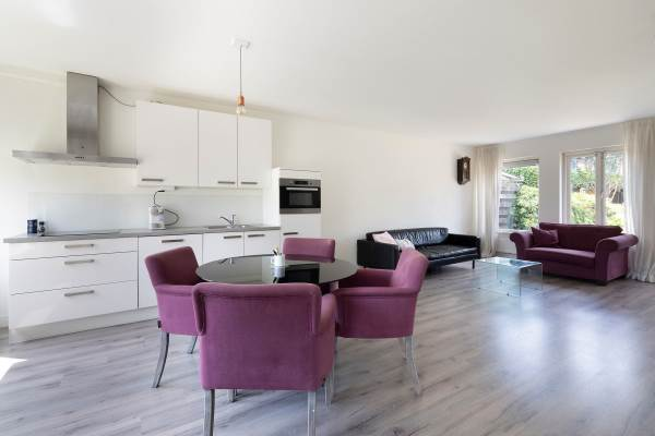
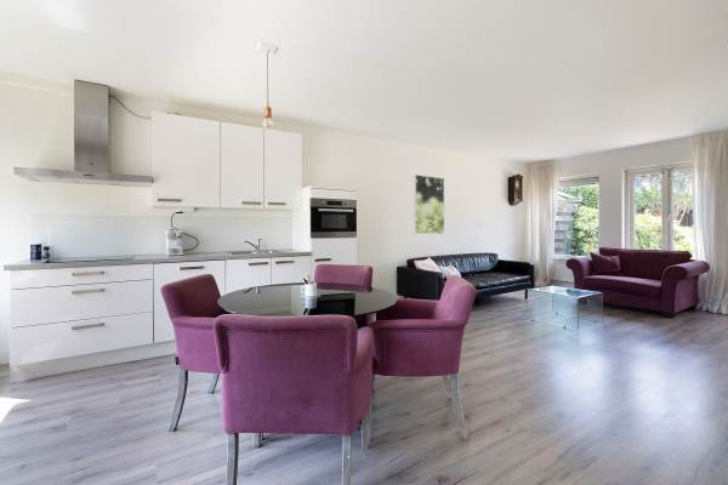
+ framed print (430, 205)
